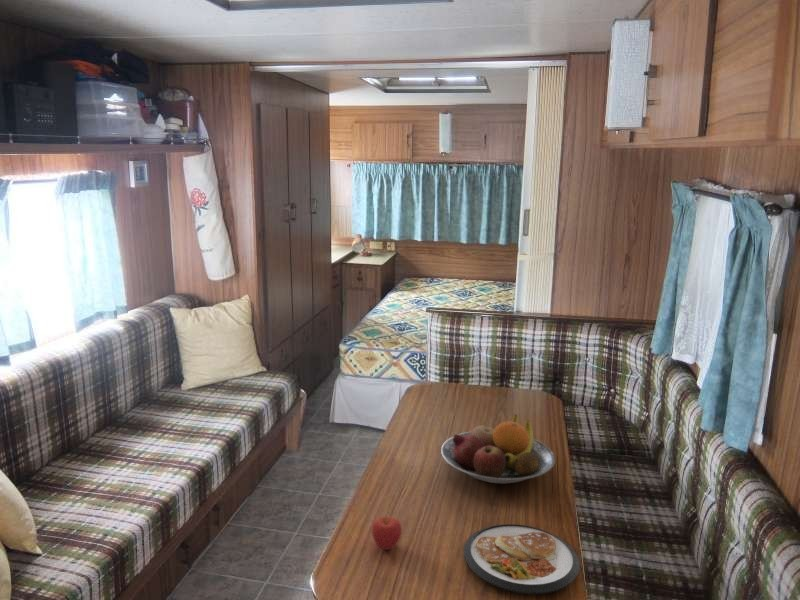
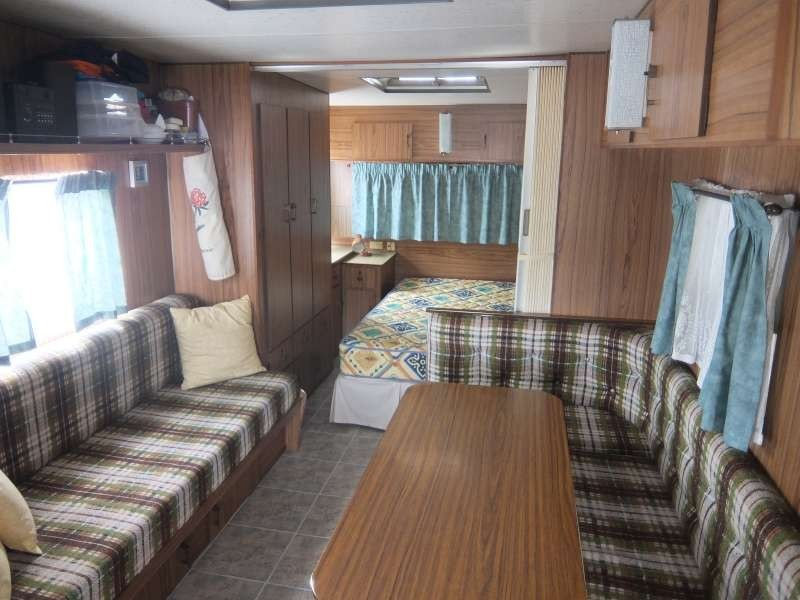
- fruit bowl (497, 448)
- dish (520, 553)
- apple (386, 532)
